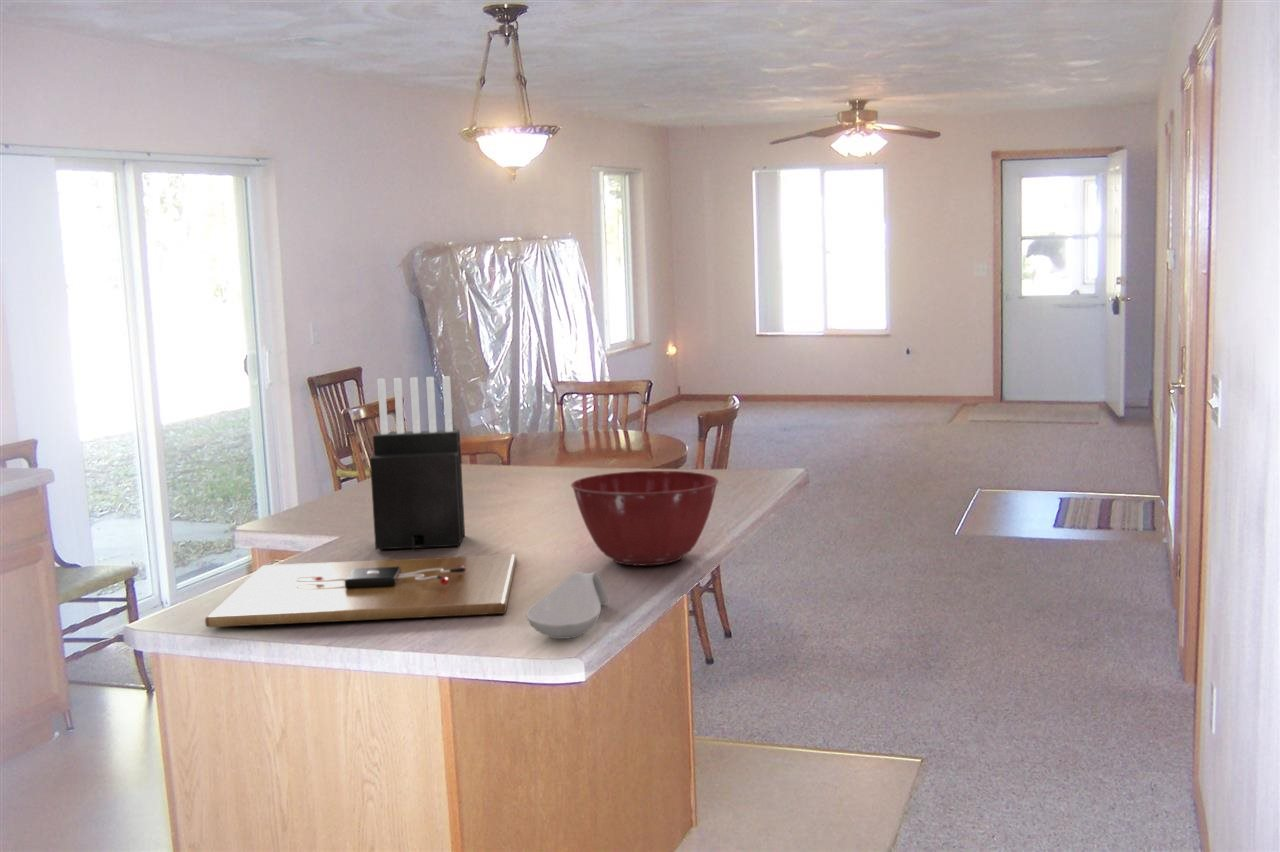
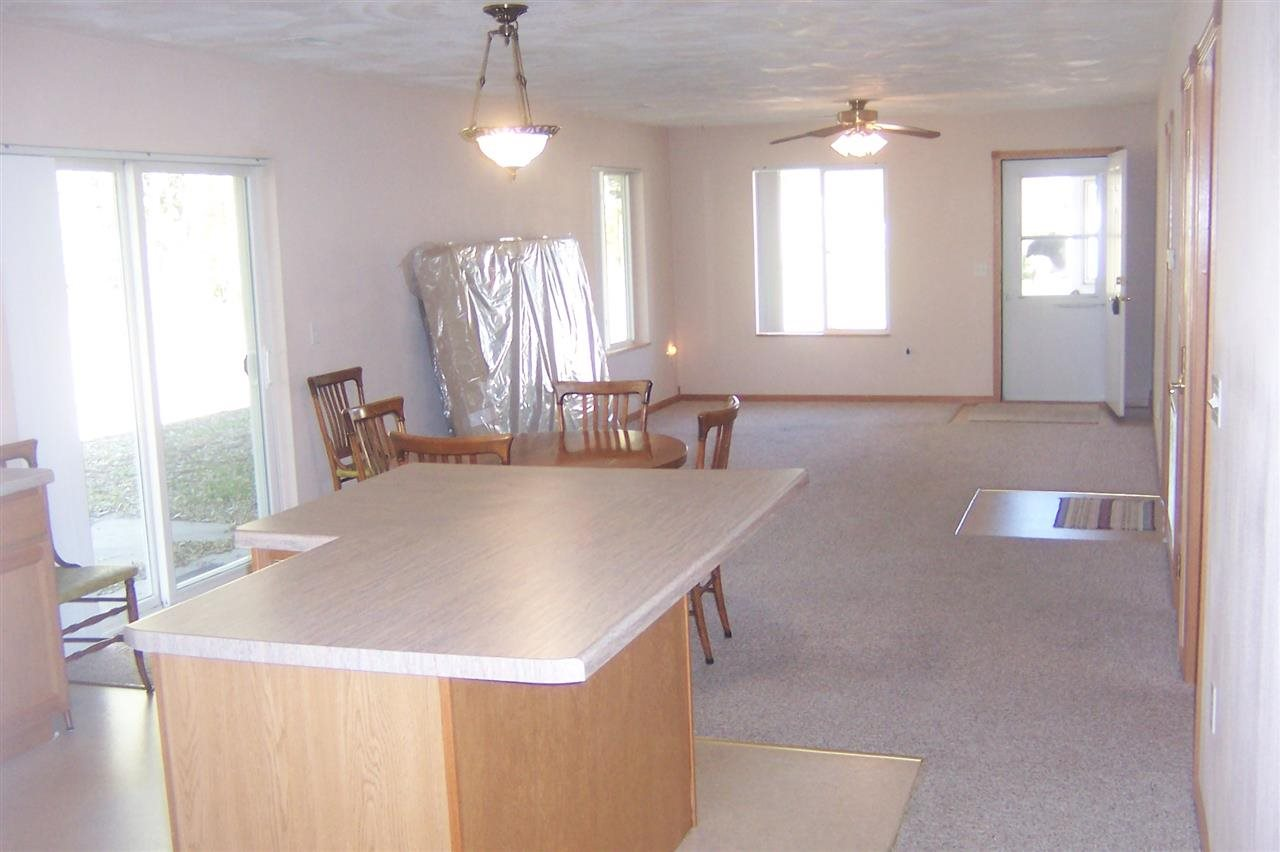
- spoon rest (573, 602)
- cutting board (373, 582)
- knife block (415, 462)
- mixing bowl (646, 519)
